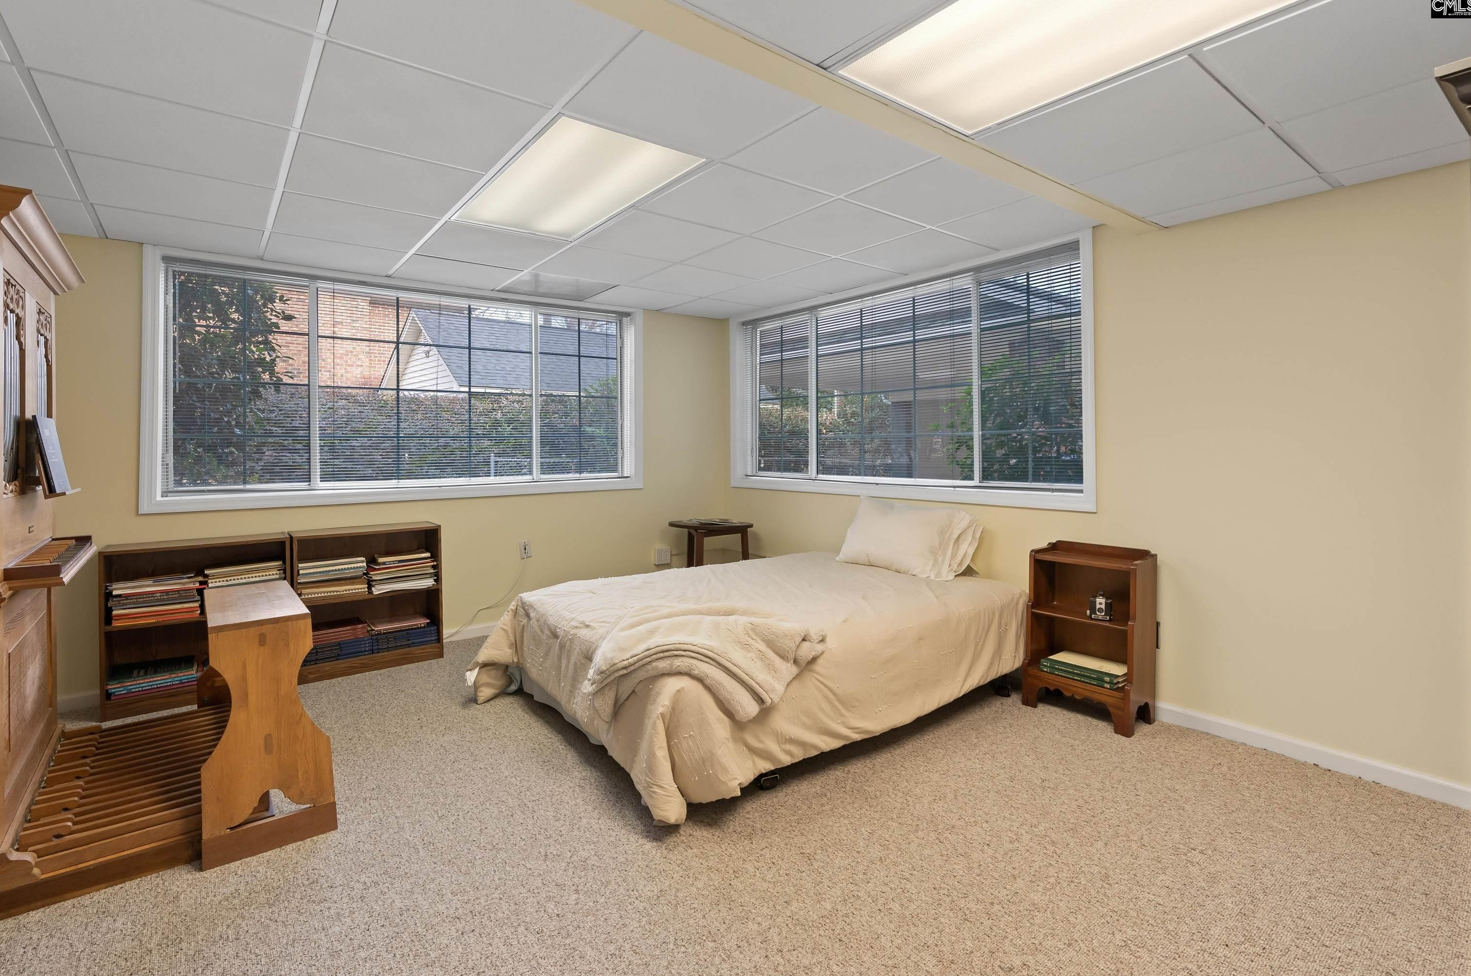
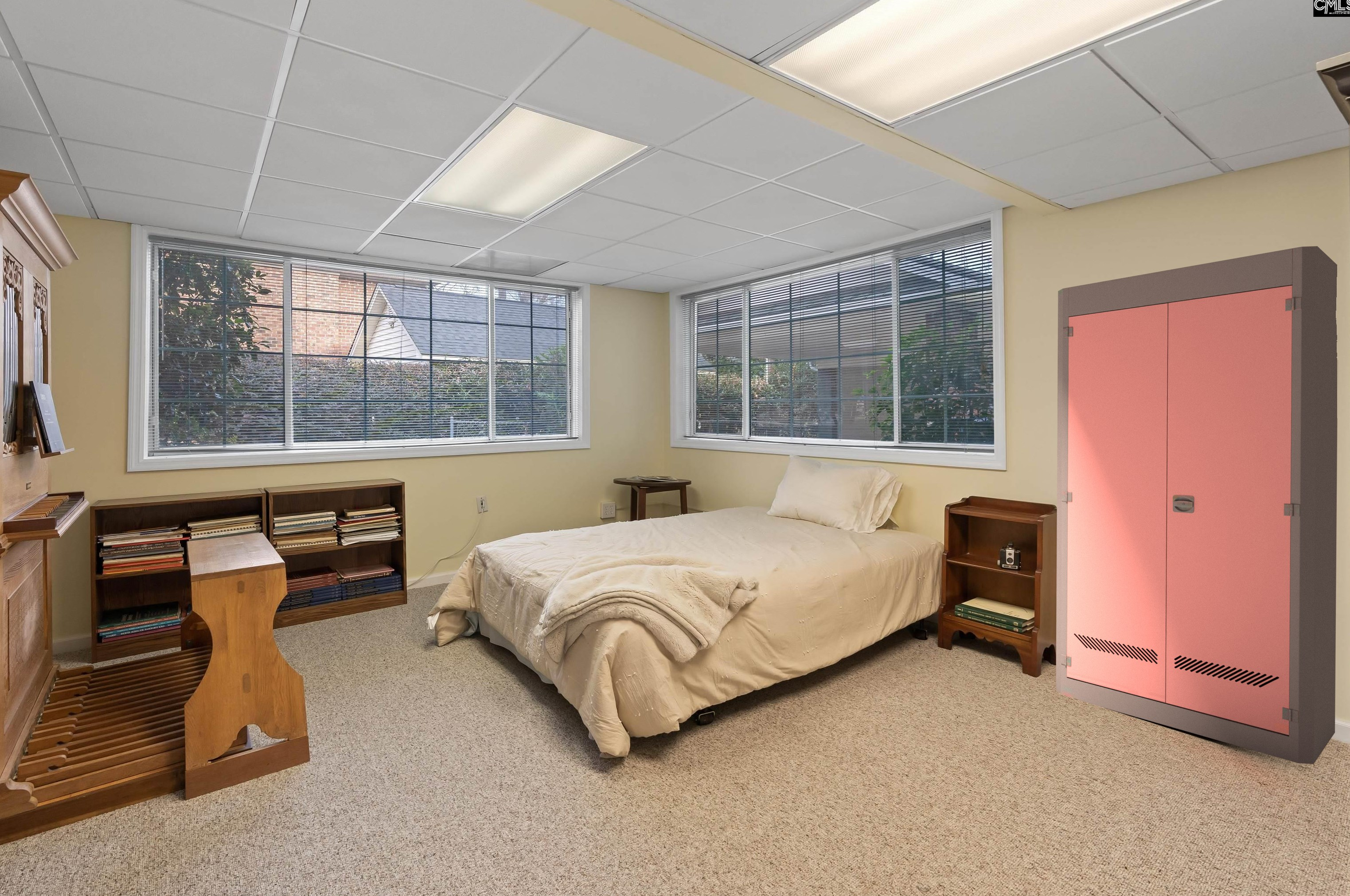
+ storage cabinet (1184, 495)
